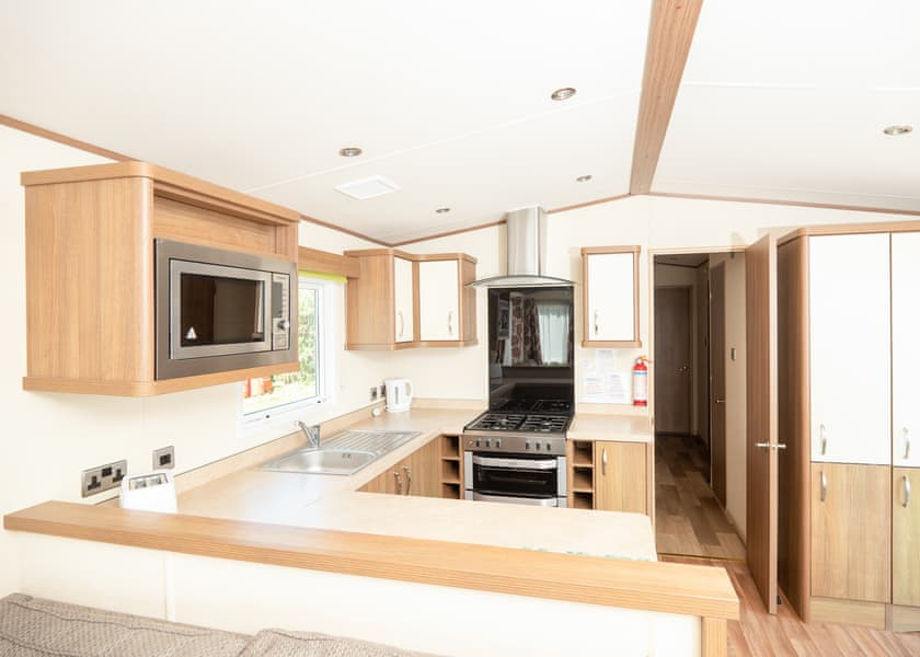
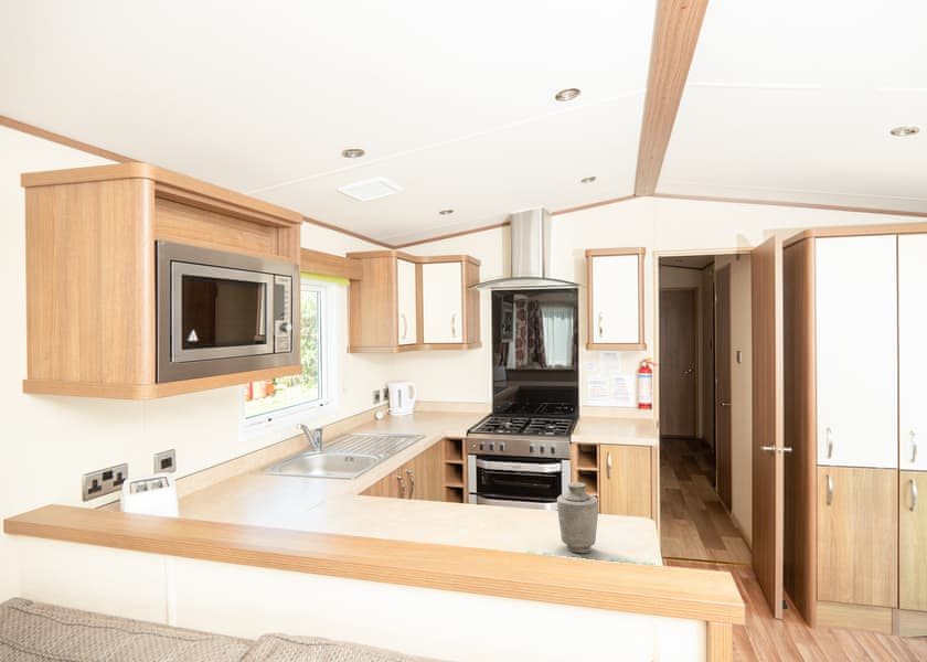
+ vase (577, 515)
